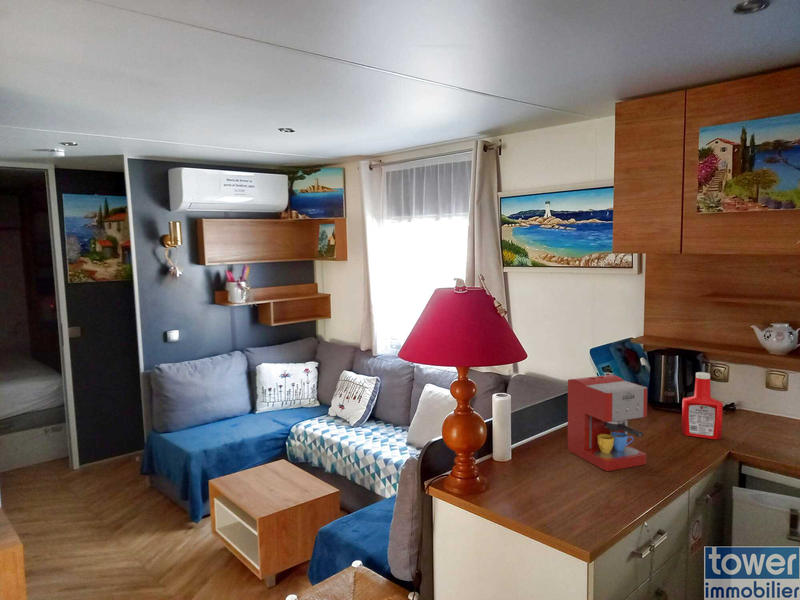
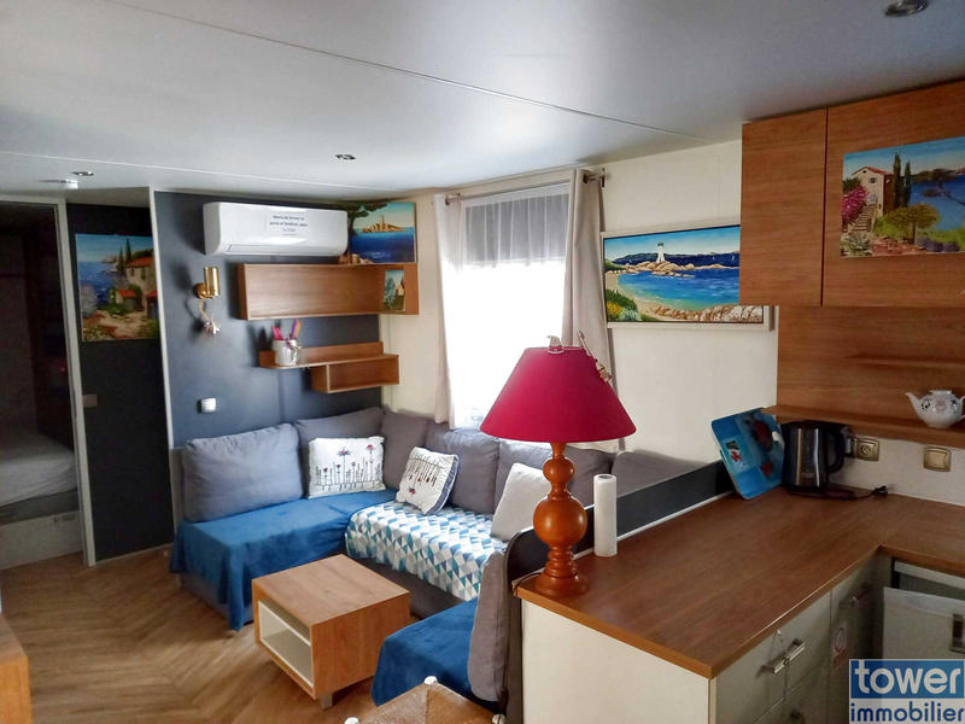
- coffee maker (605, 418)
- soap bottle (702, 404)
